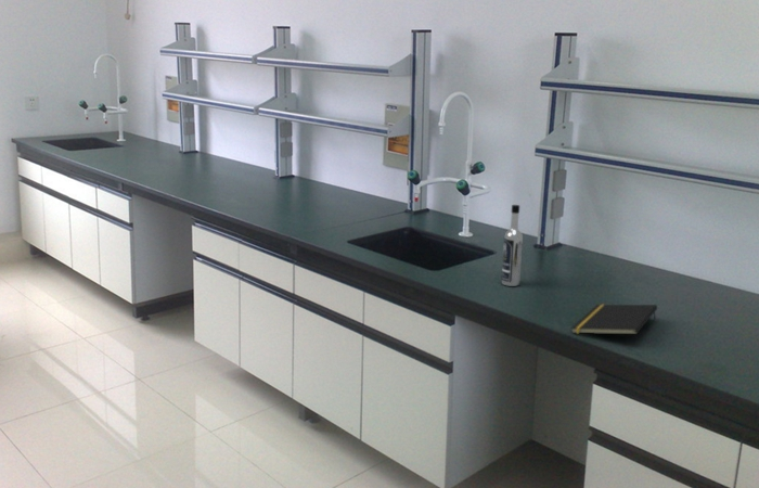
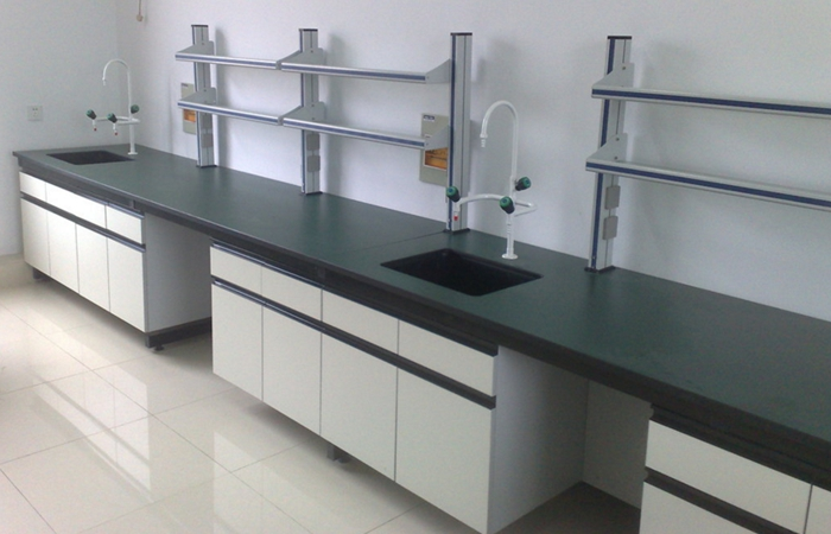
- notepad (615, 318)
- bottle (513, 245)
